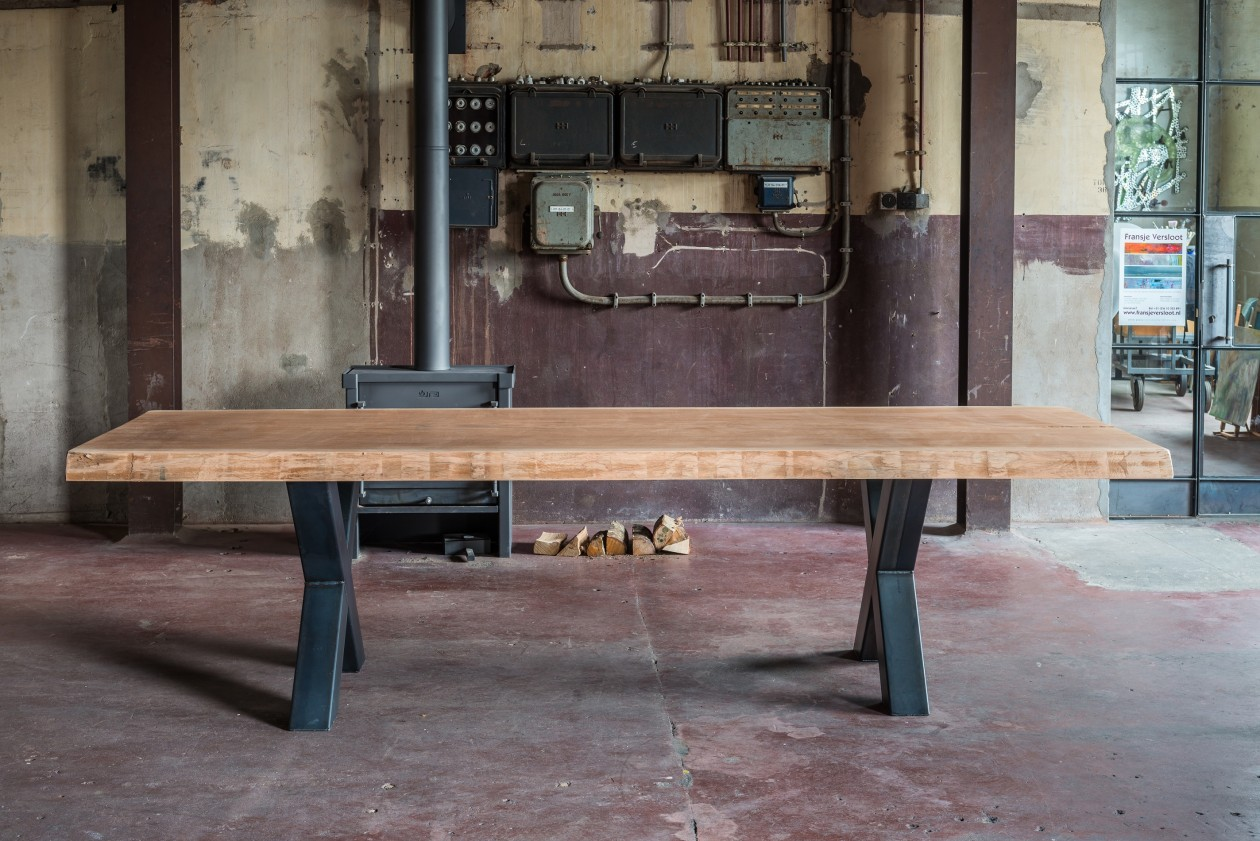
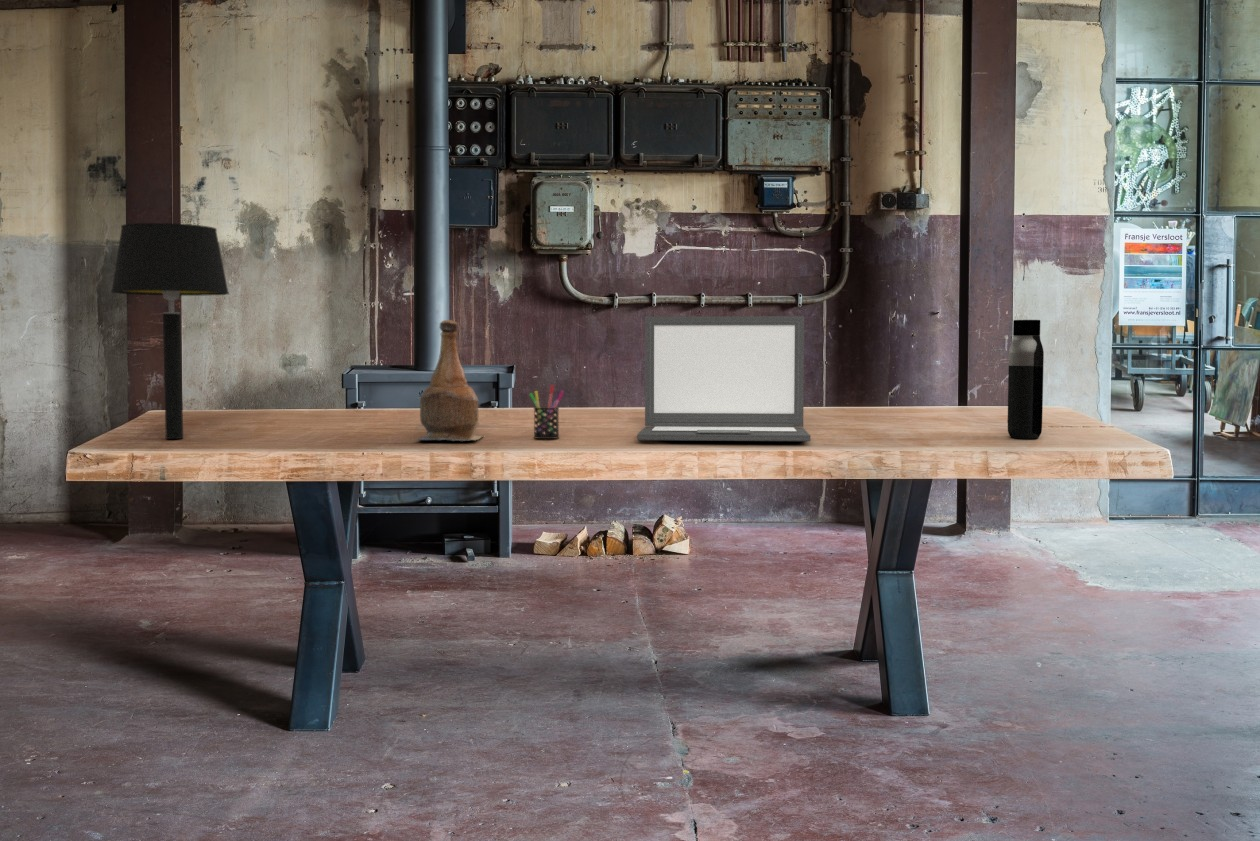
+ pen holder (544, 411)
+ table lamp (172, 333)
+ water bottle (1025, 378)
+ laptop (723, 375)
+ bottle (449, 379)
